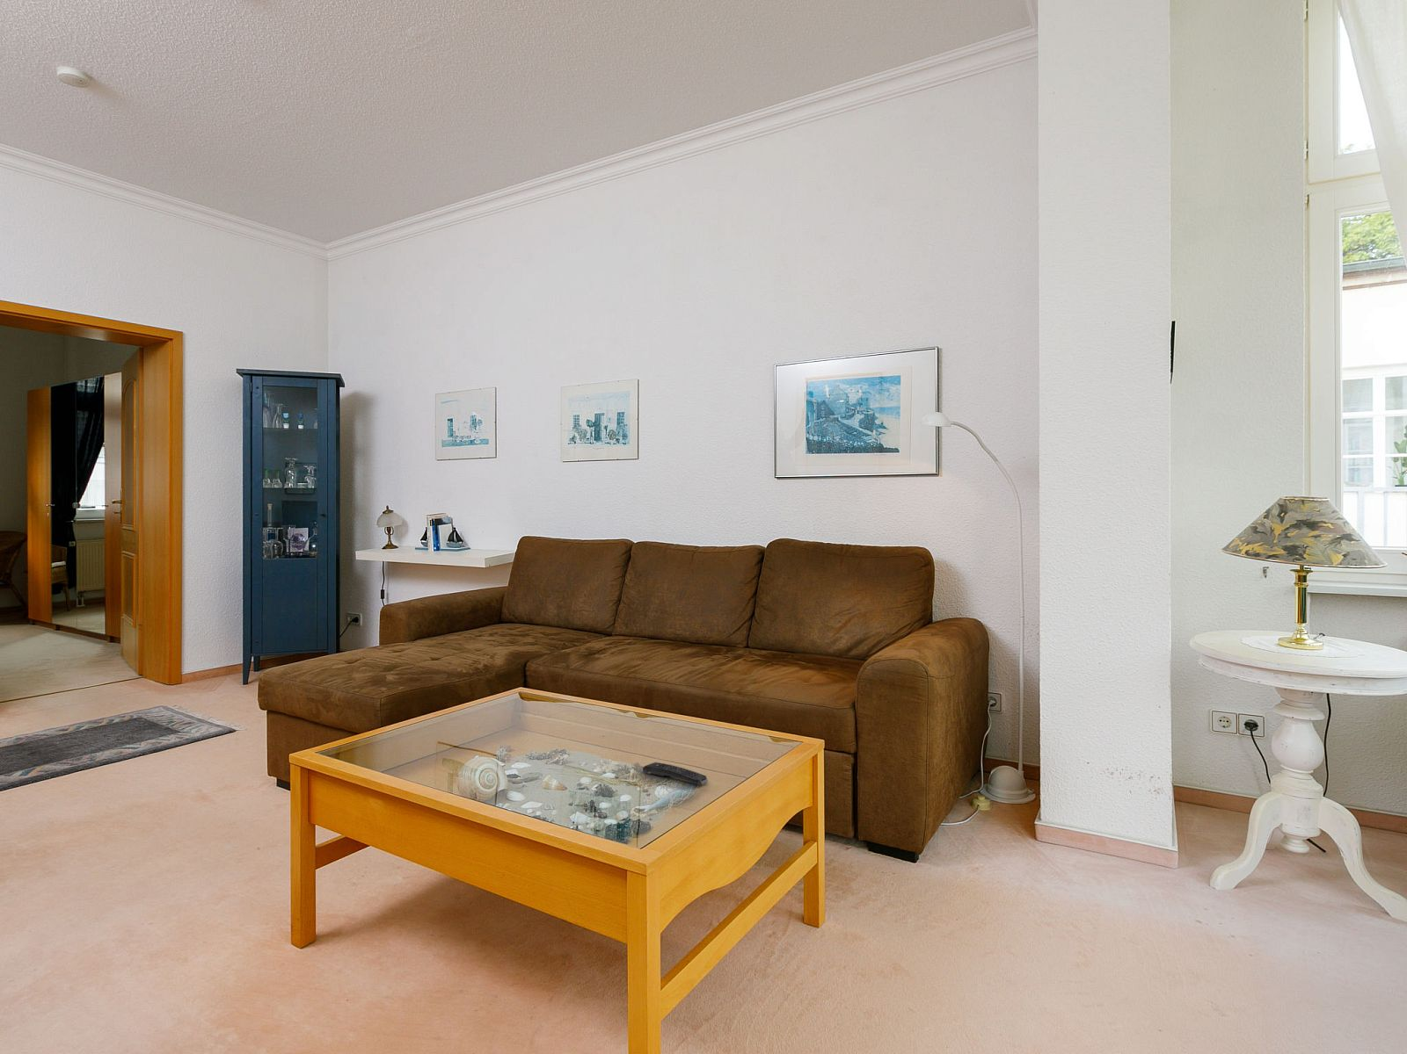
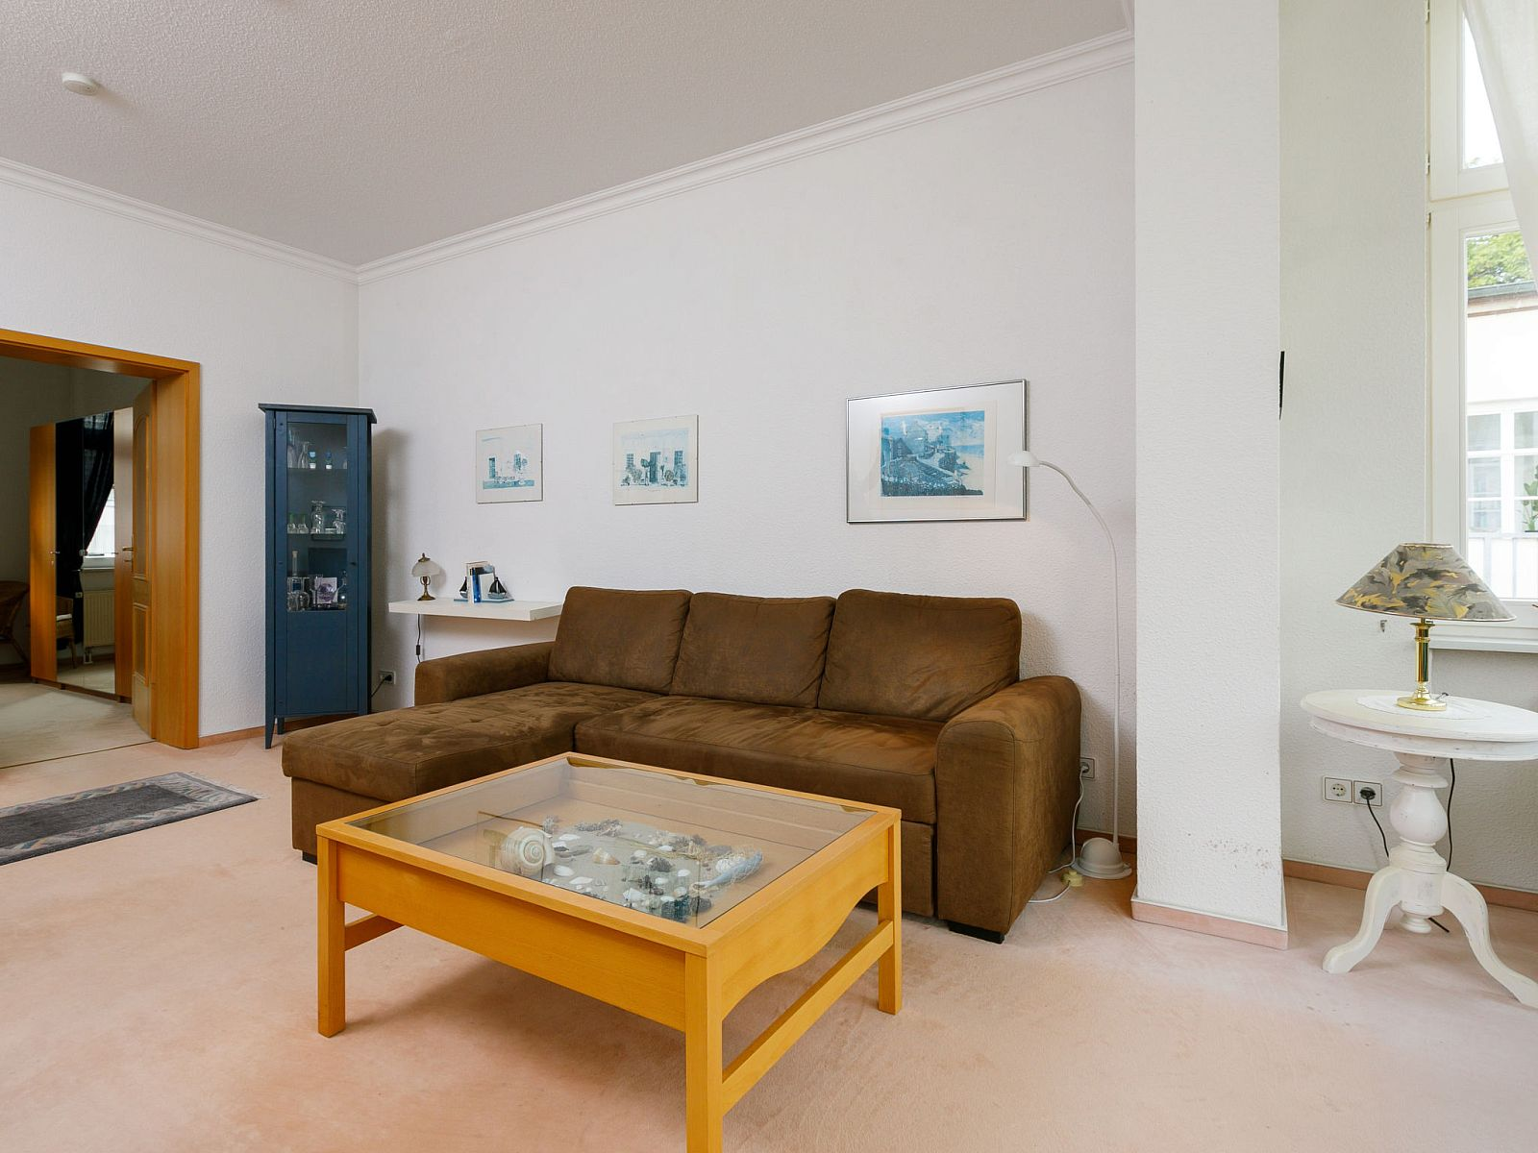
- remote control (676, 773)
